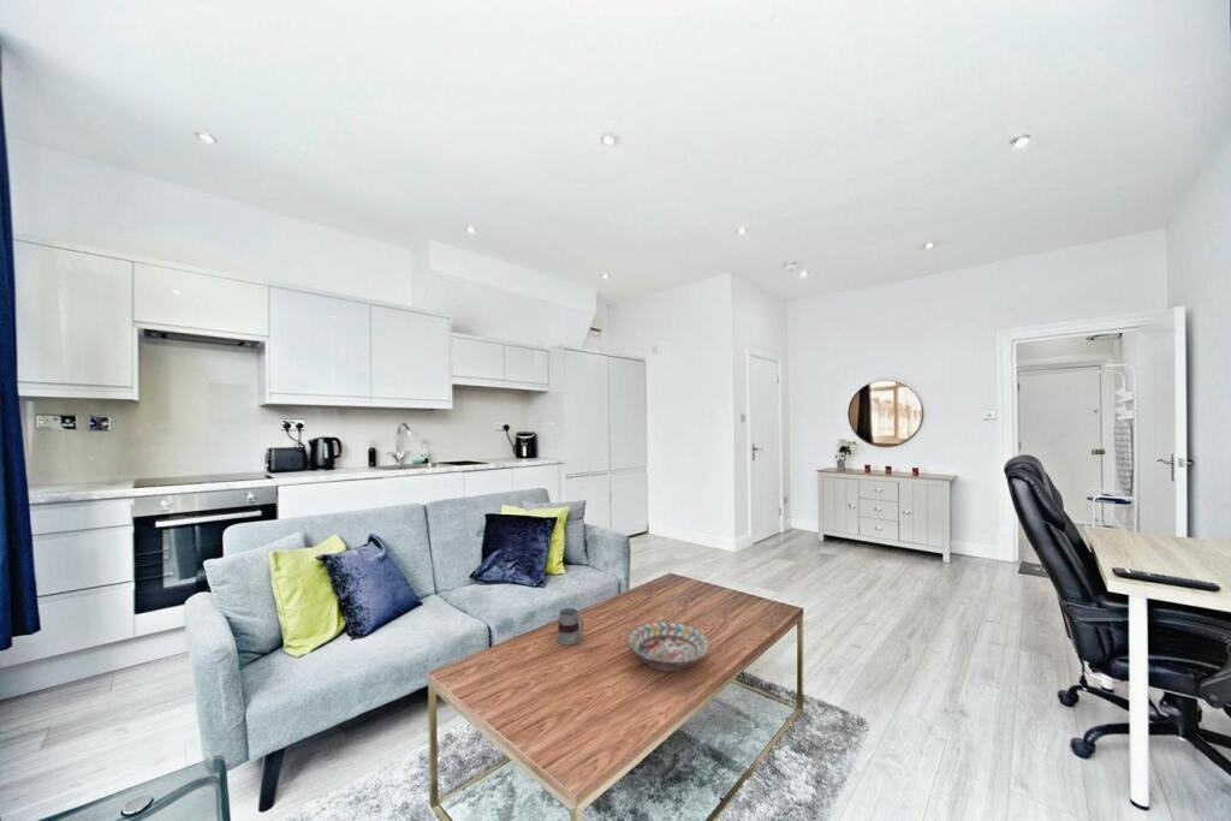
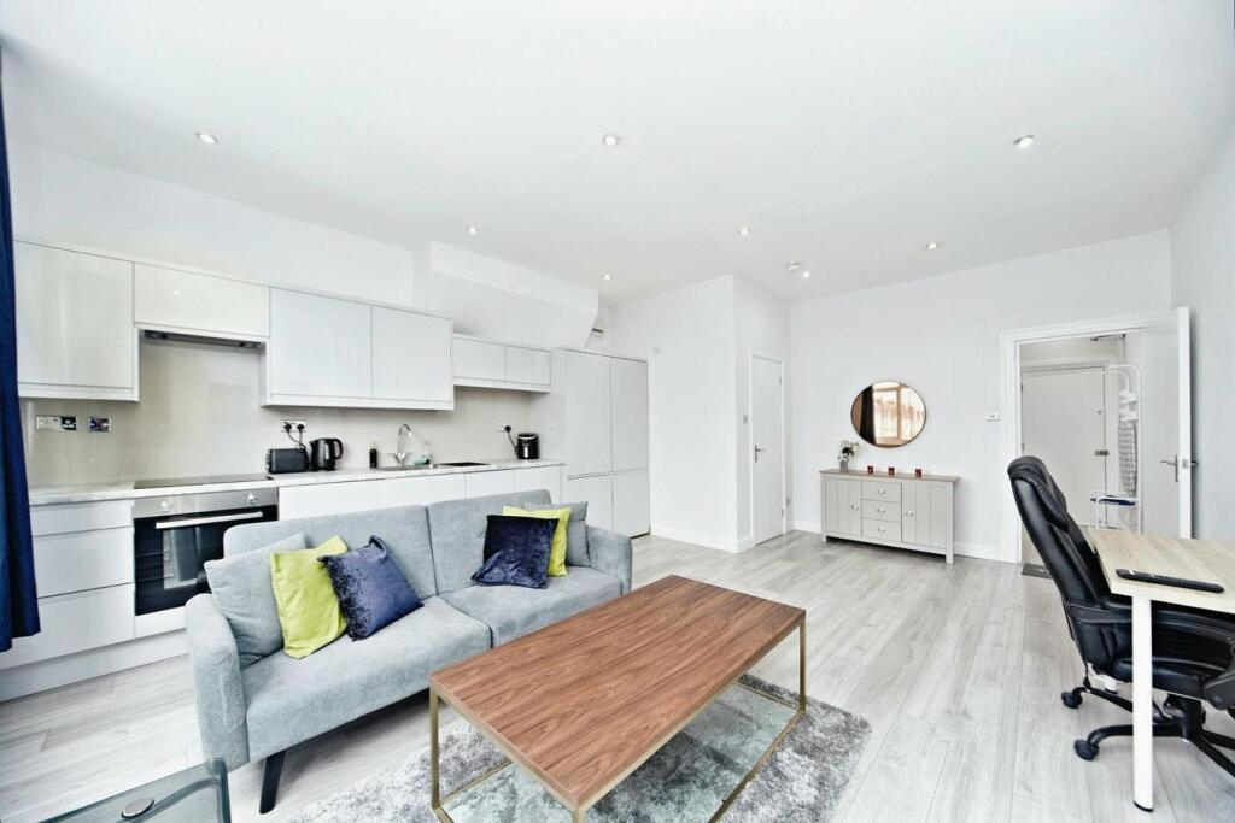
- decorative bowl (667, 650)
- mug (571, 626)
